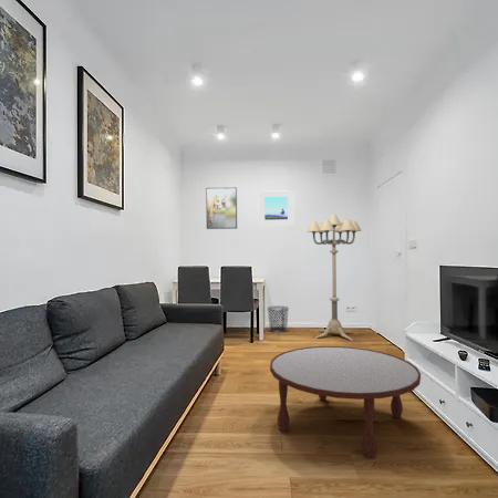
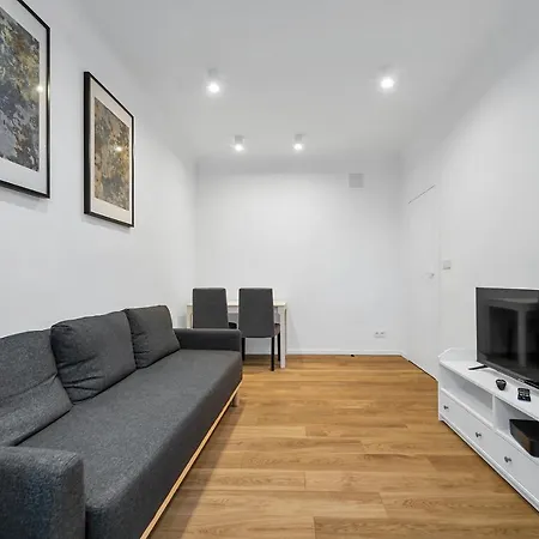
- waste bin (278, 318)
- coffee table (342, 394)
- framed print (276, 208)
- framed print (221, 208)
- floor lamp (334, 274)
